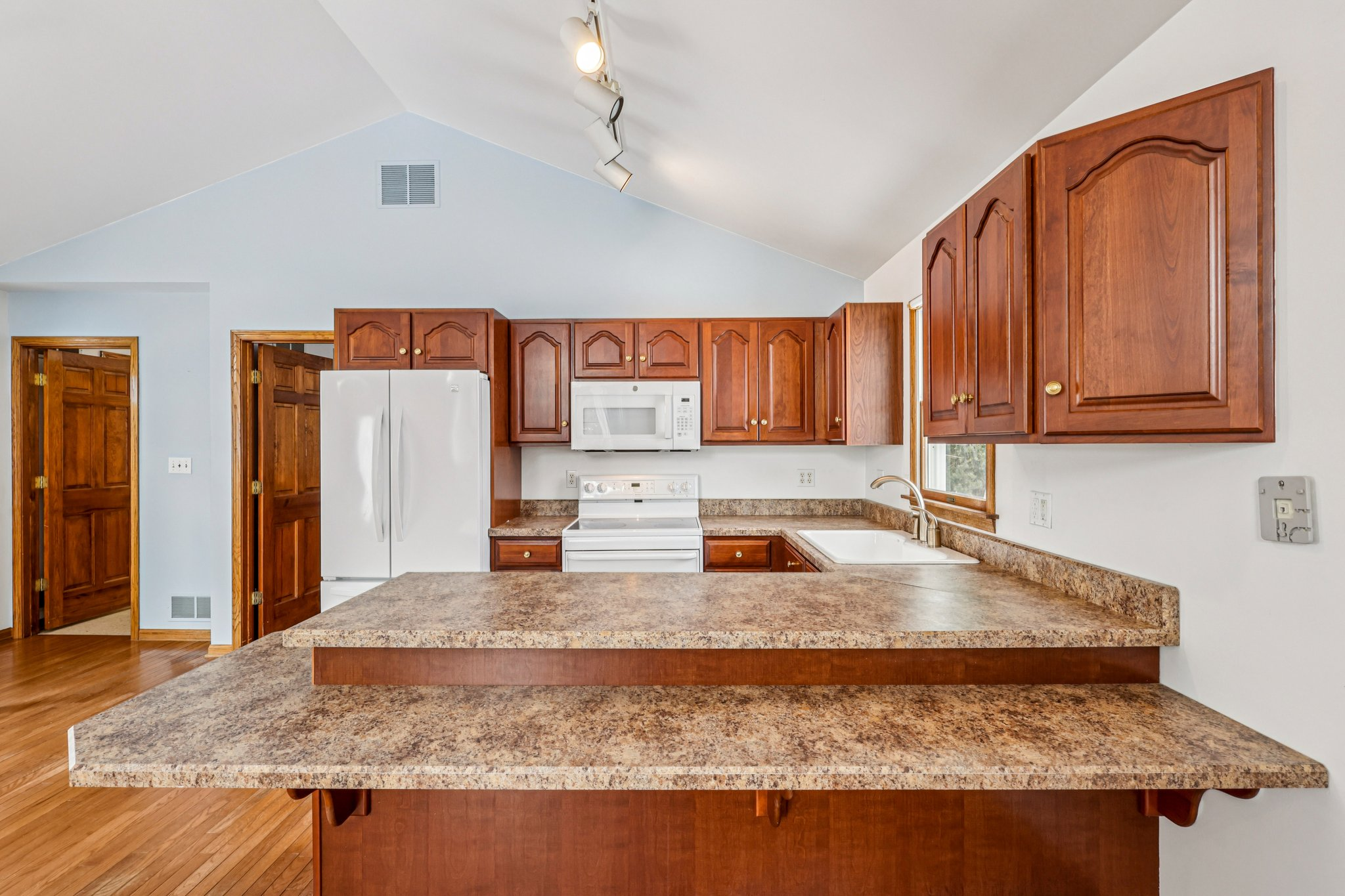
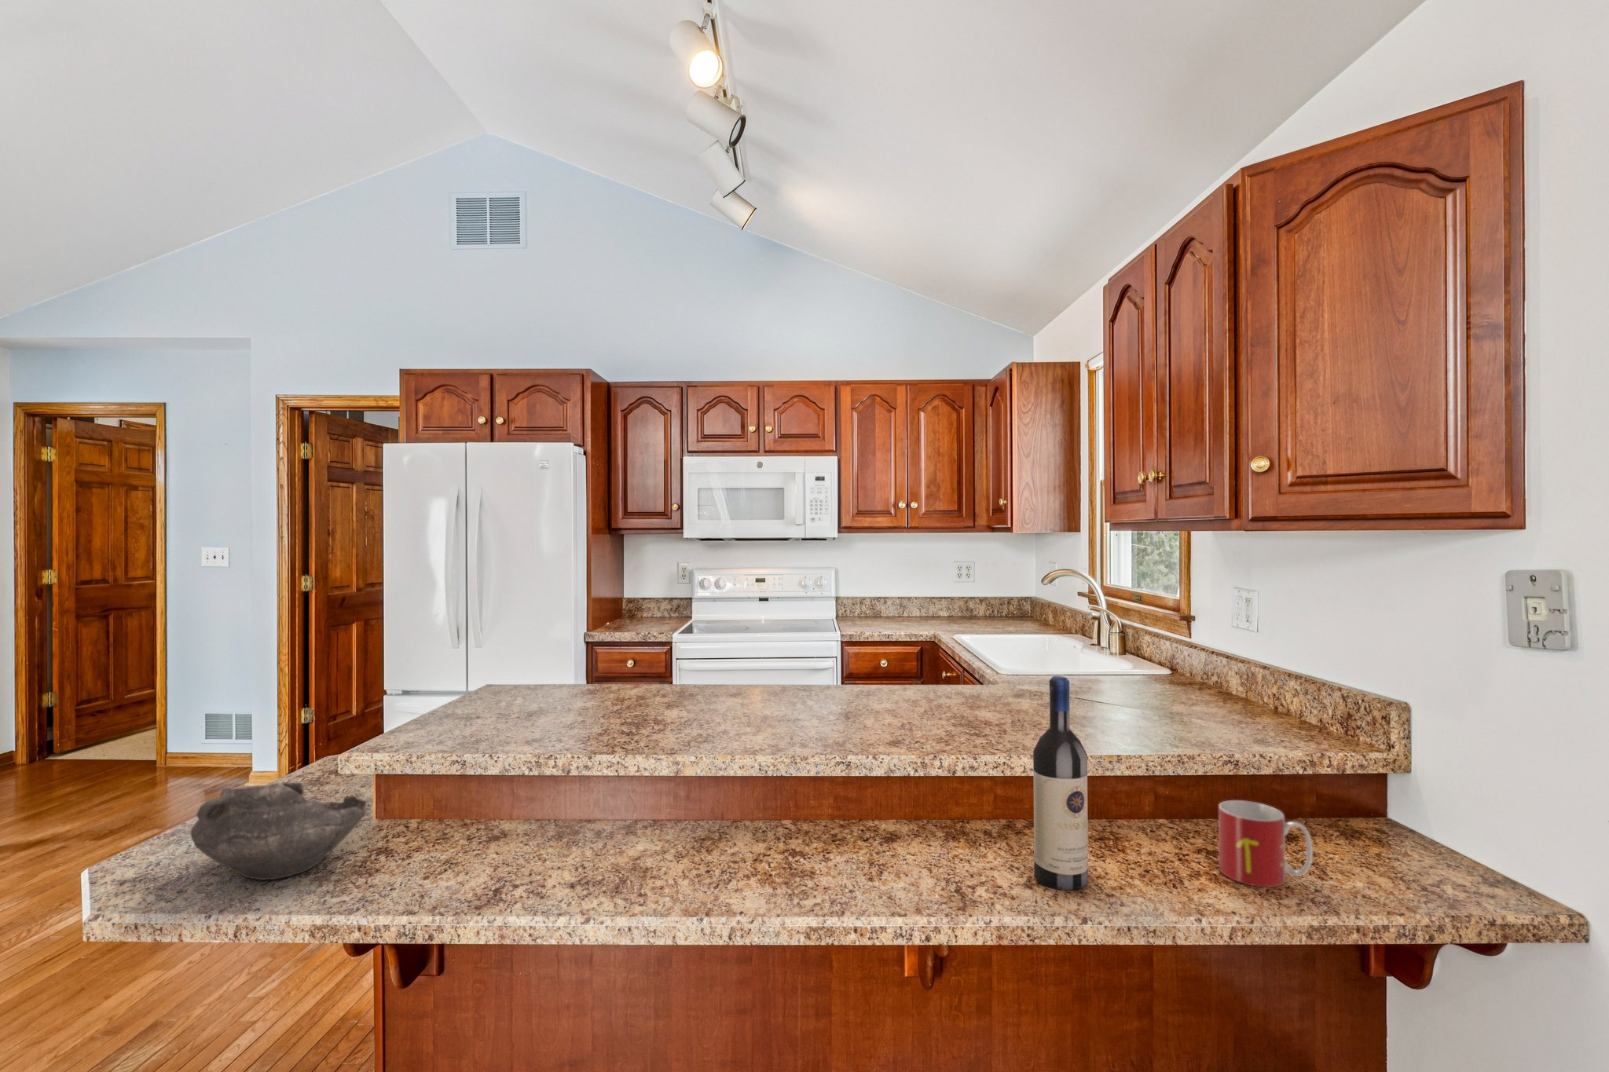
+ bowl (282, 820)
+ wine bottle (1060, 778)
+ mug (1264, 845)
